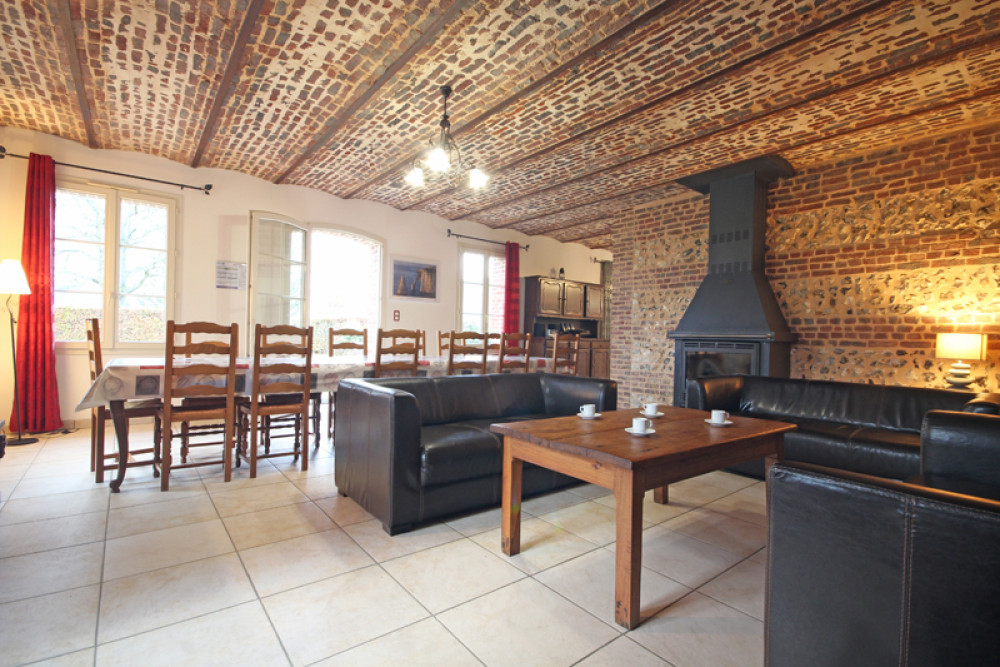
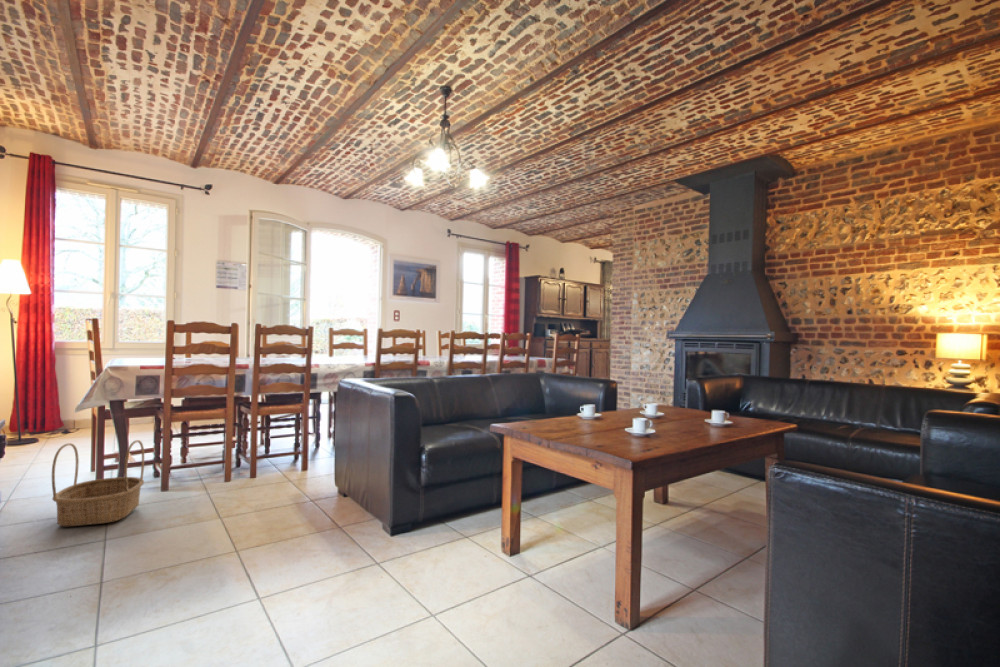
+ basket (101, 479)
